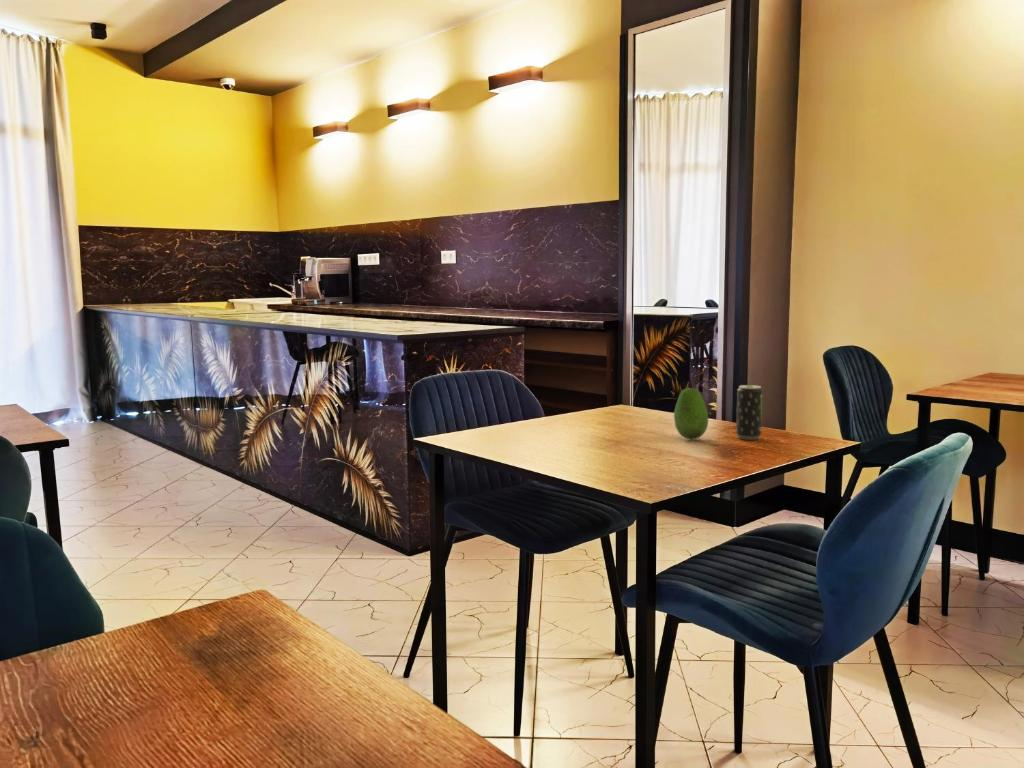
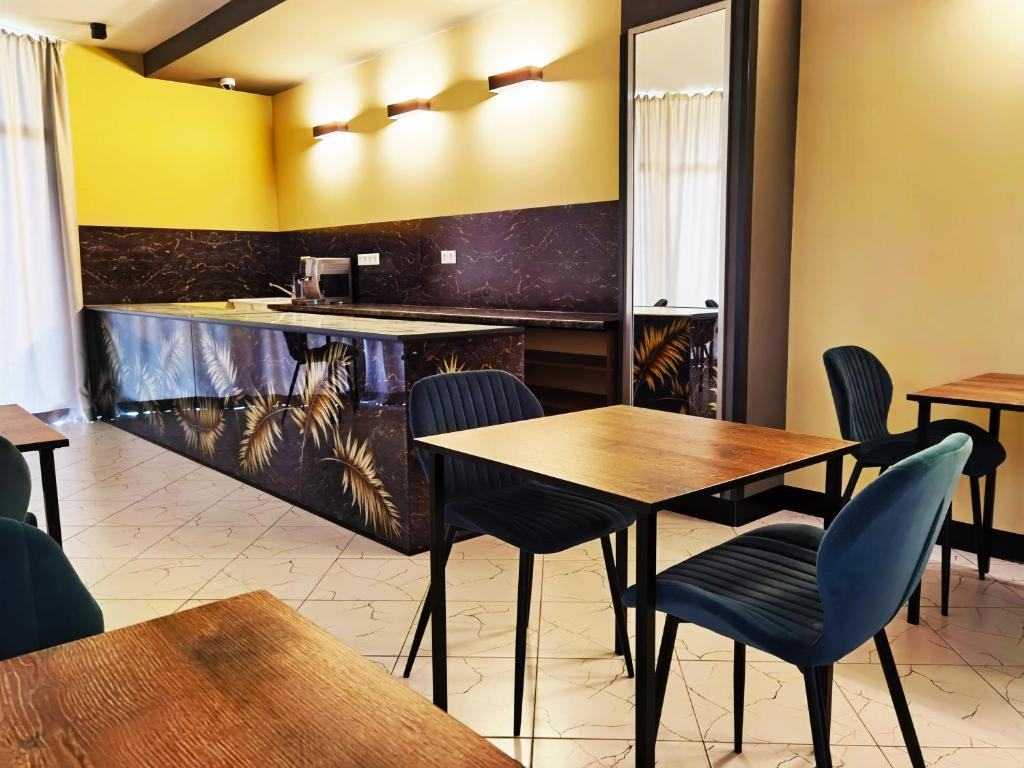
- fruit (690, 413)
- beverage can (749, 412)
